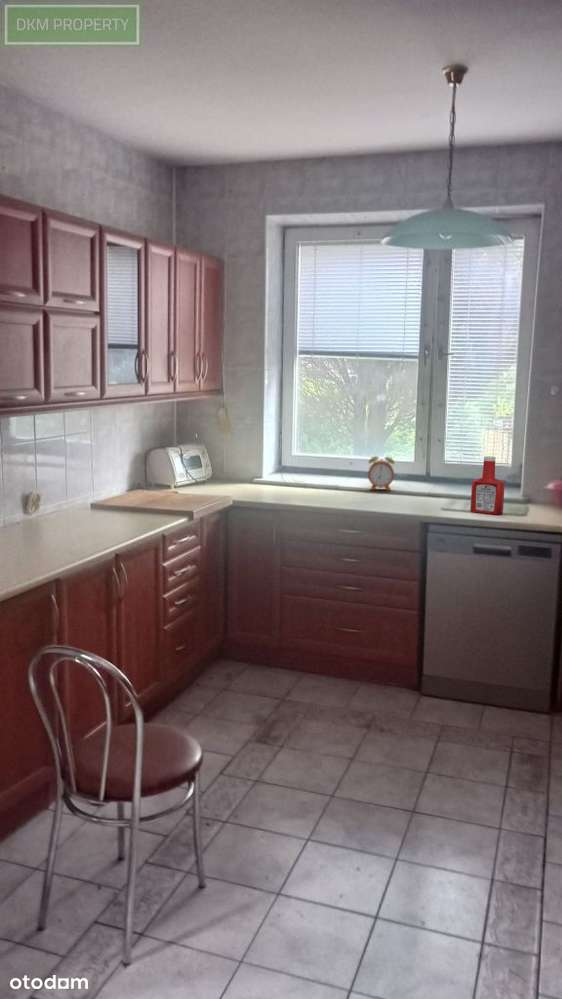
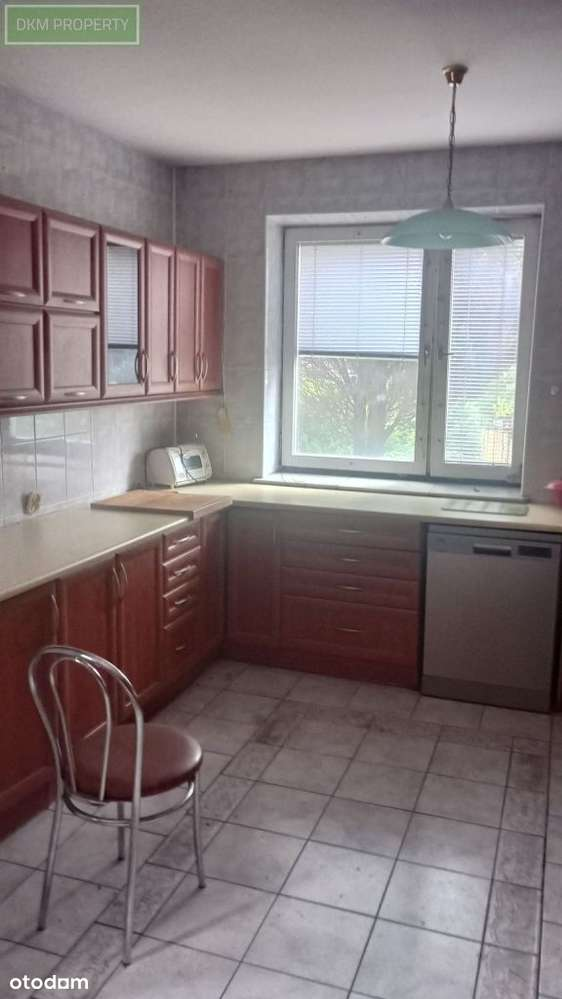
- alarm clock (381, 470)
- soap bottle (488, 484)
